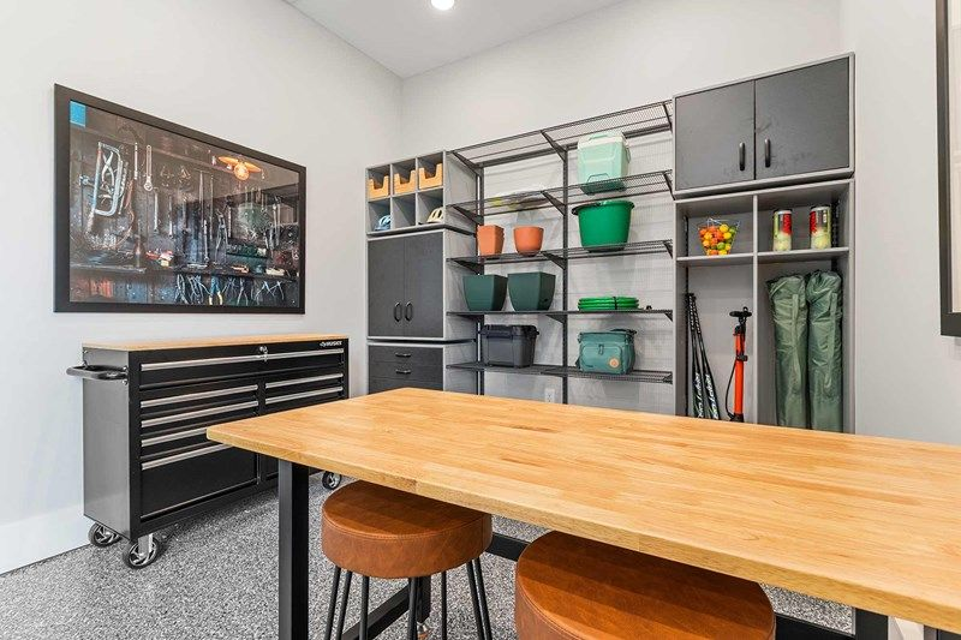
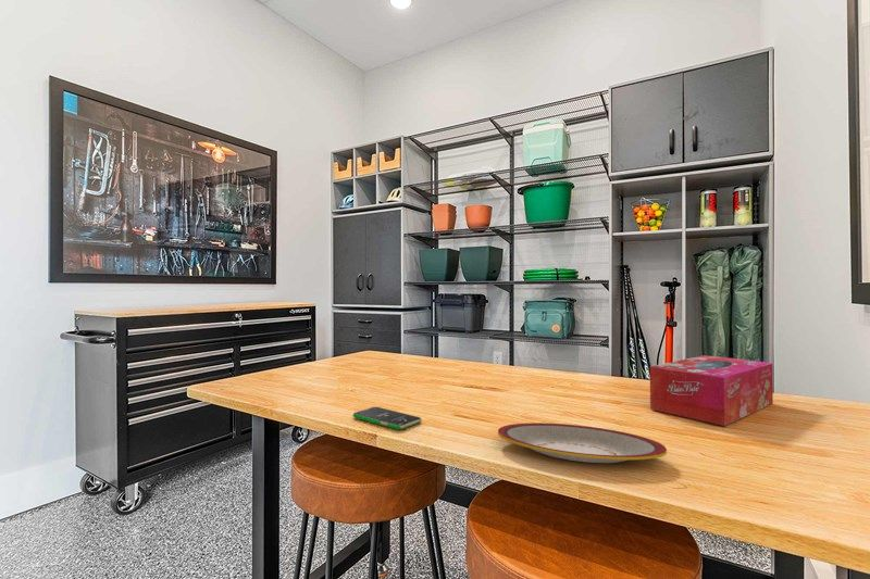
+ smartphone (386, 417)
+ plate (576, 444)
+ tissue box (712, 385)
